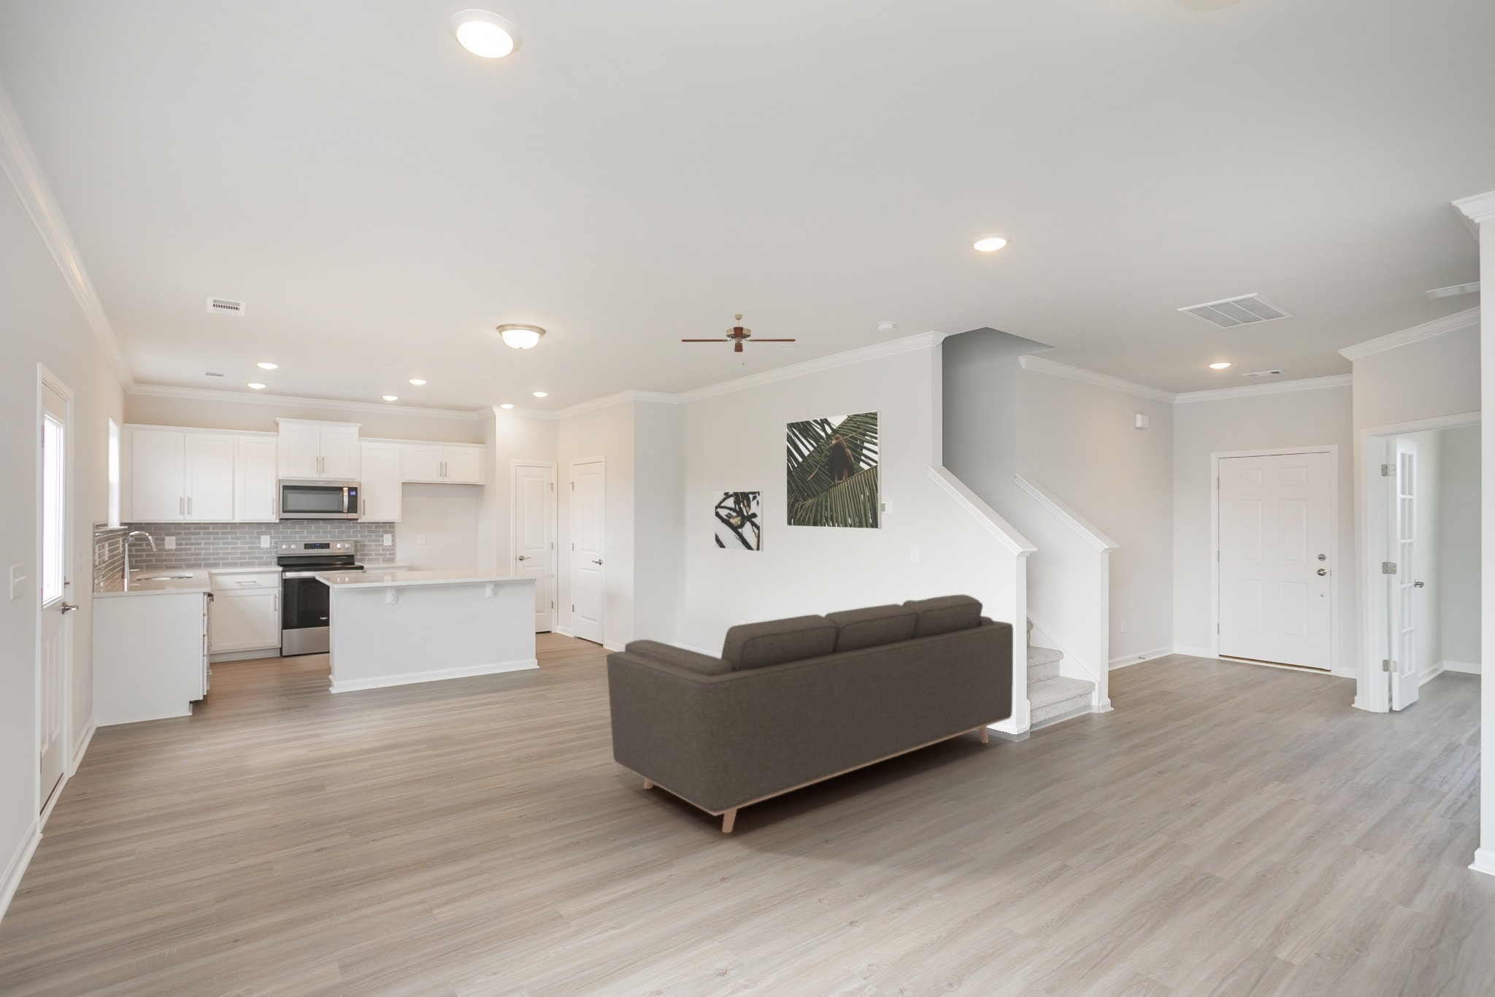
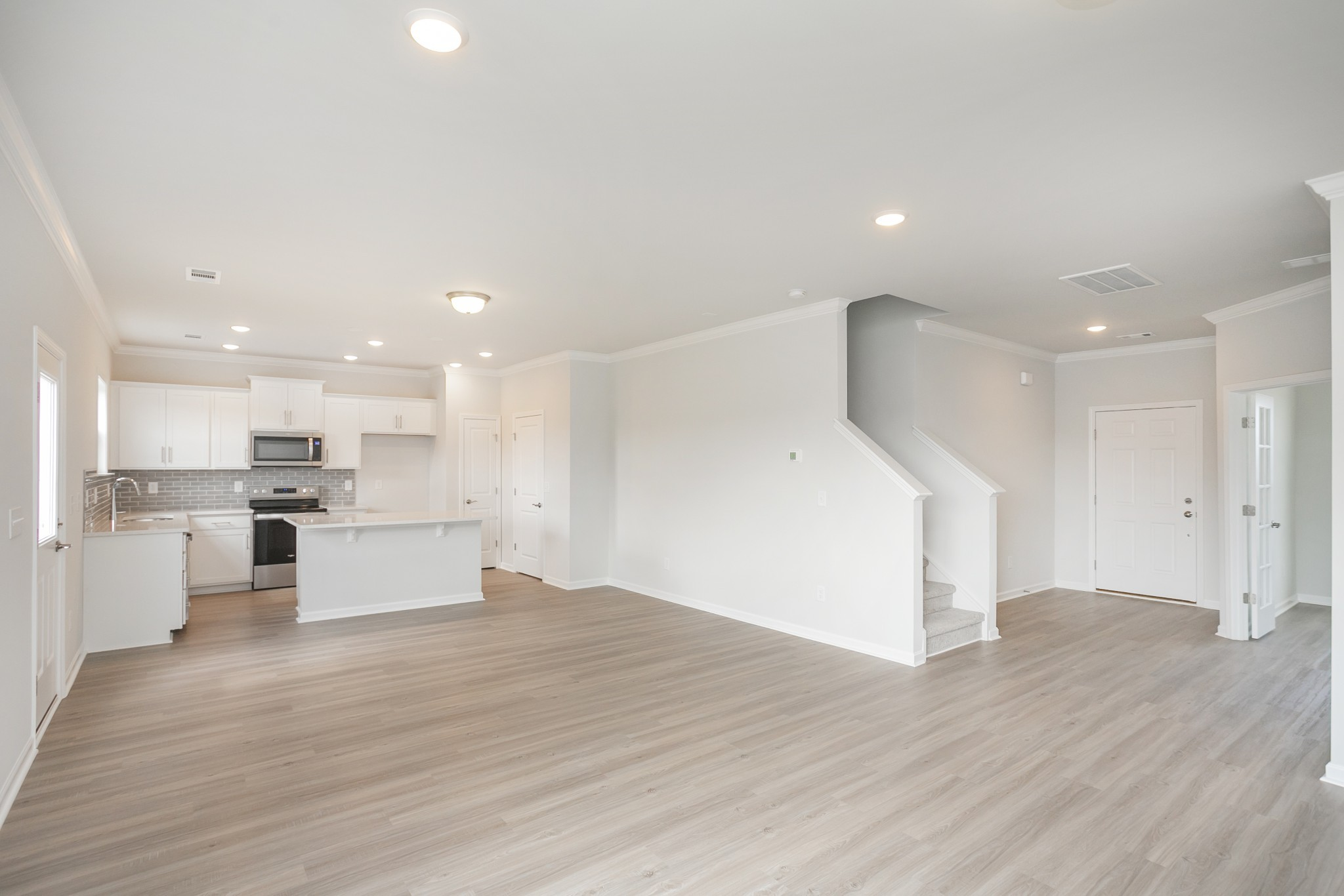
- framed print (830, 472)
- ceiling fan (737, 339)
- sofa (790, 671)
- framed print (737, 521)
